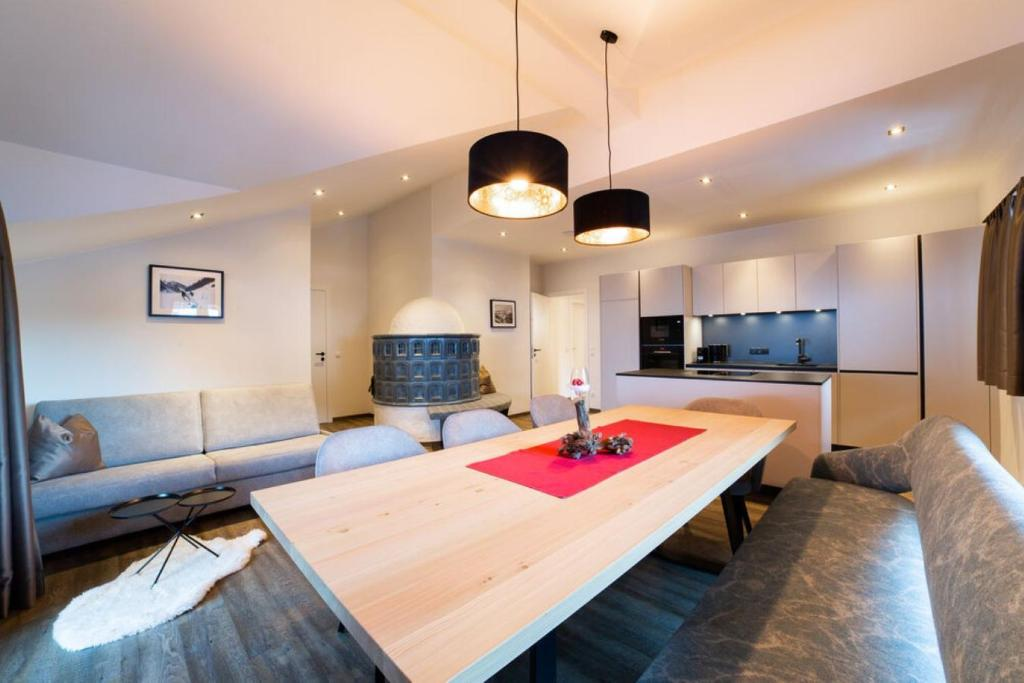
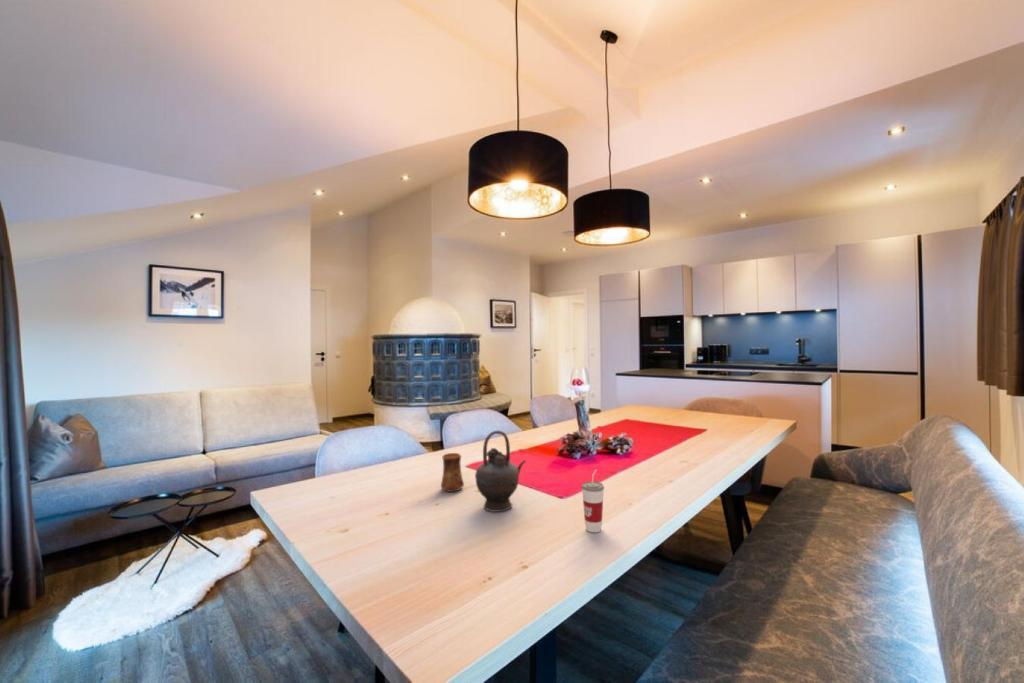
+ cup (593, 499)
+ teapot (501, 468)
+ cup (452, 472)
